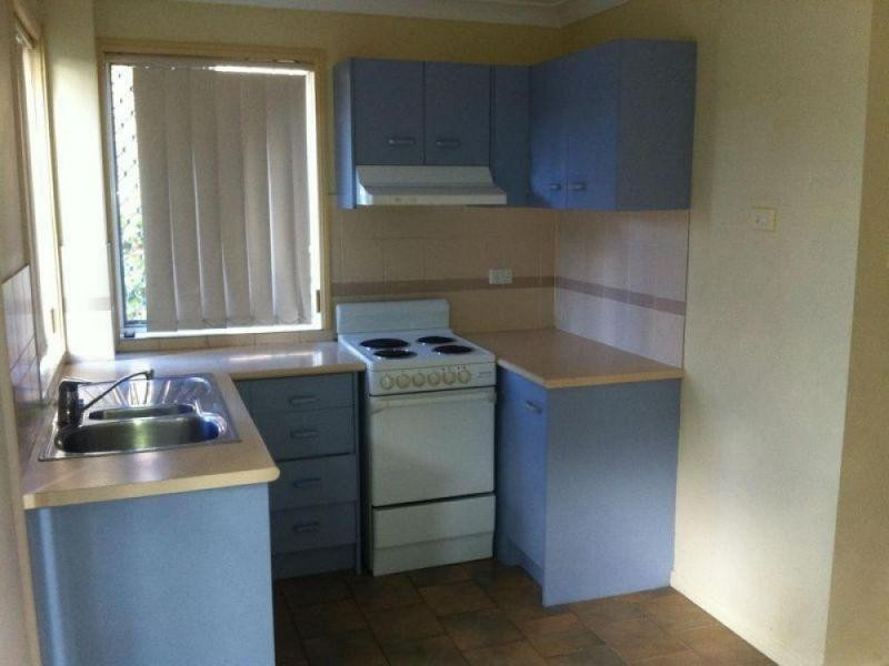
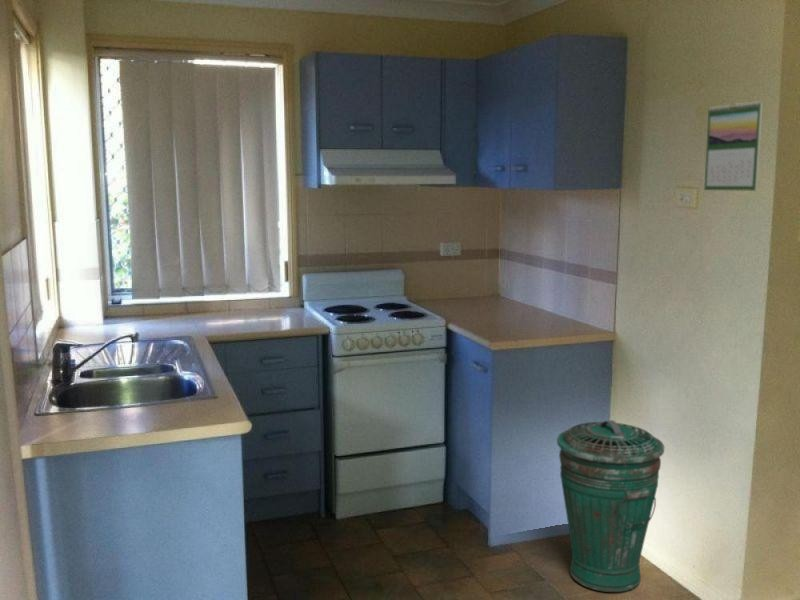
+ trash can (607, 499)
+ calendar (732, 146)
